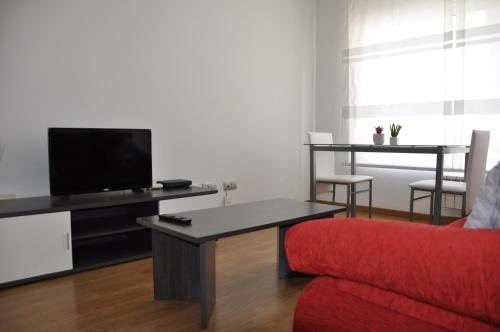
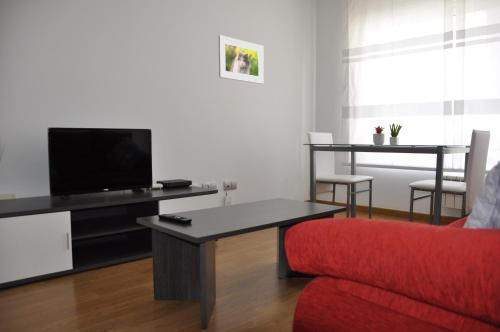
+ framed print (242, 60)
